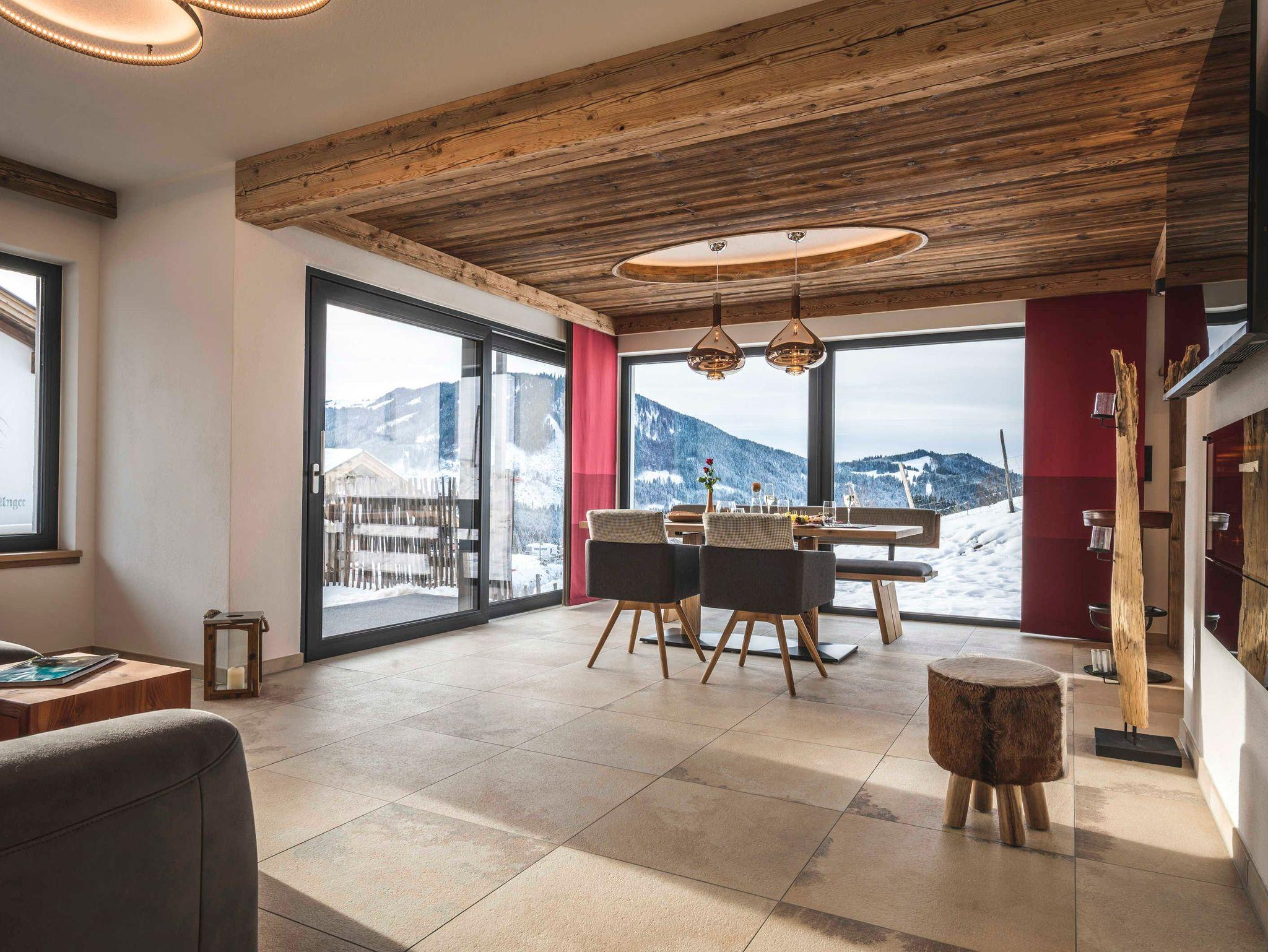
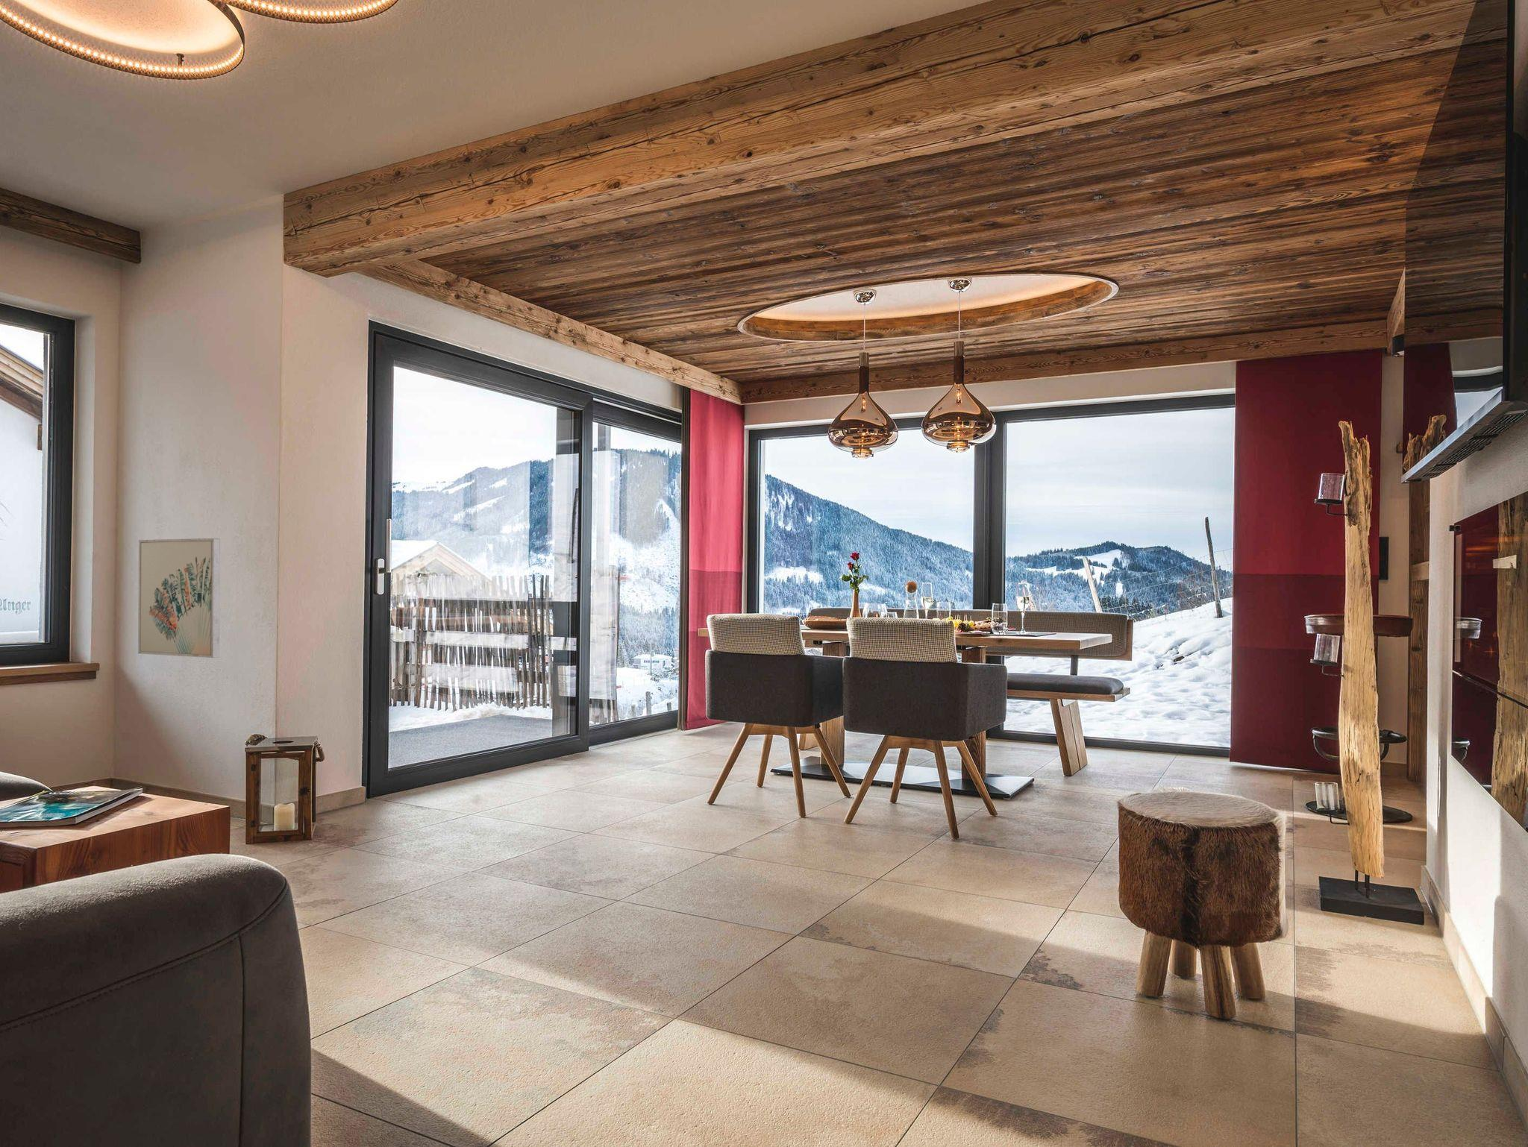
+ wall art (177, 596)
